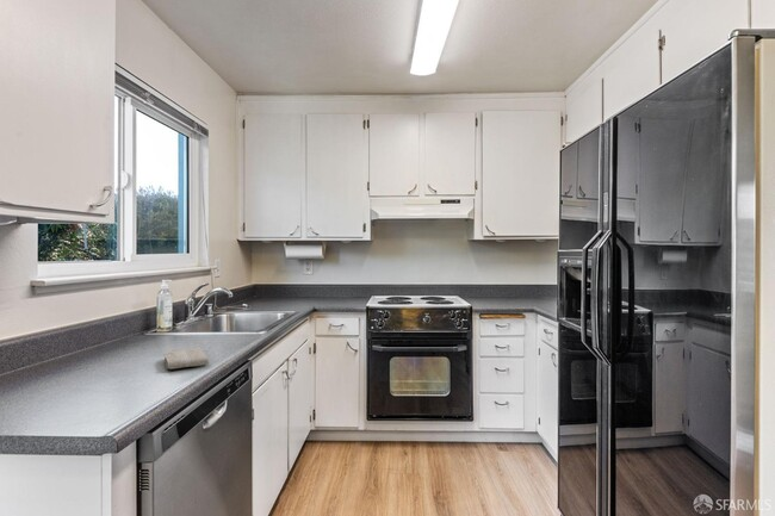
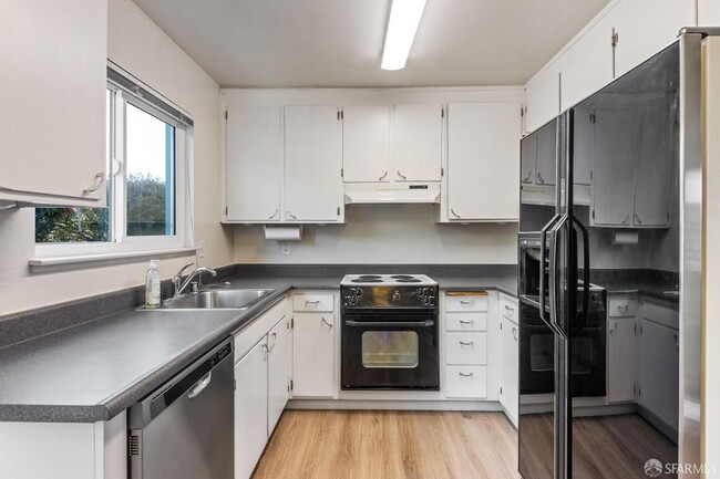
- washcloth (185, 356)
